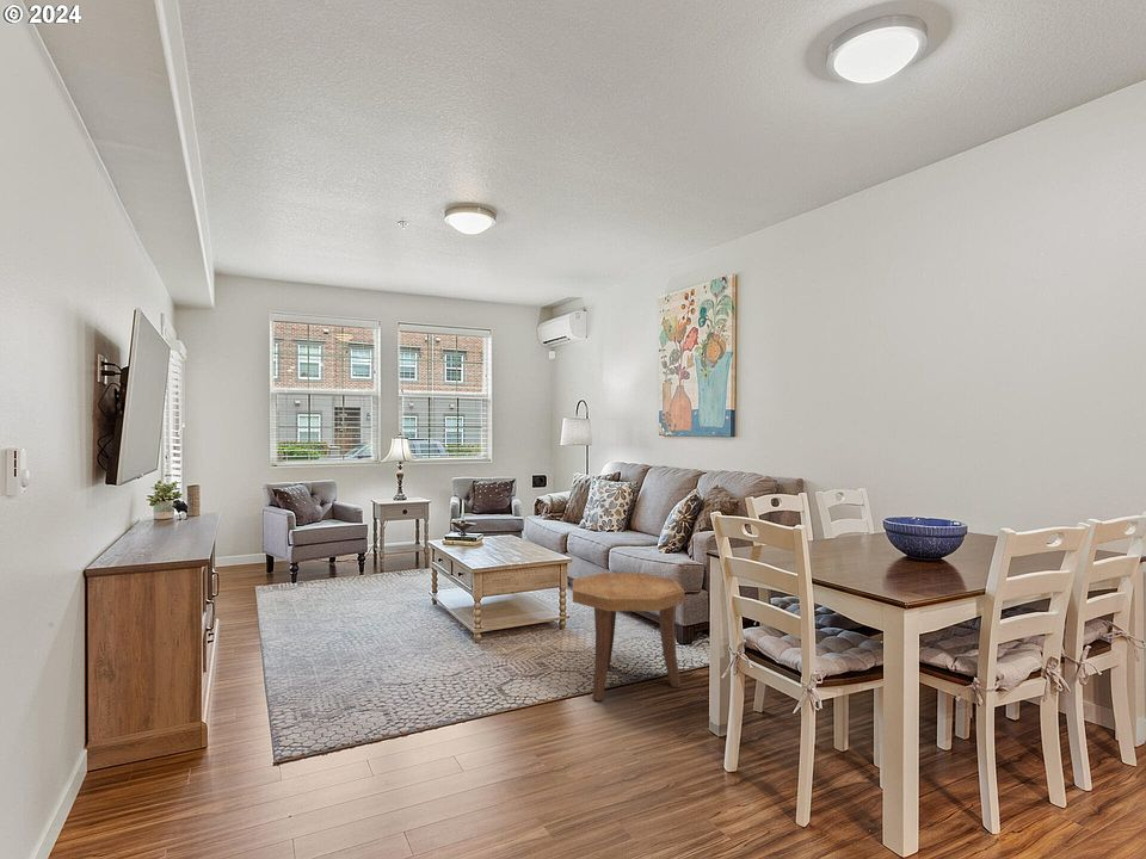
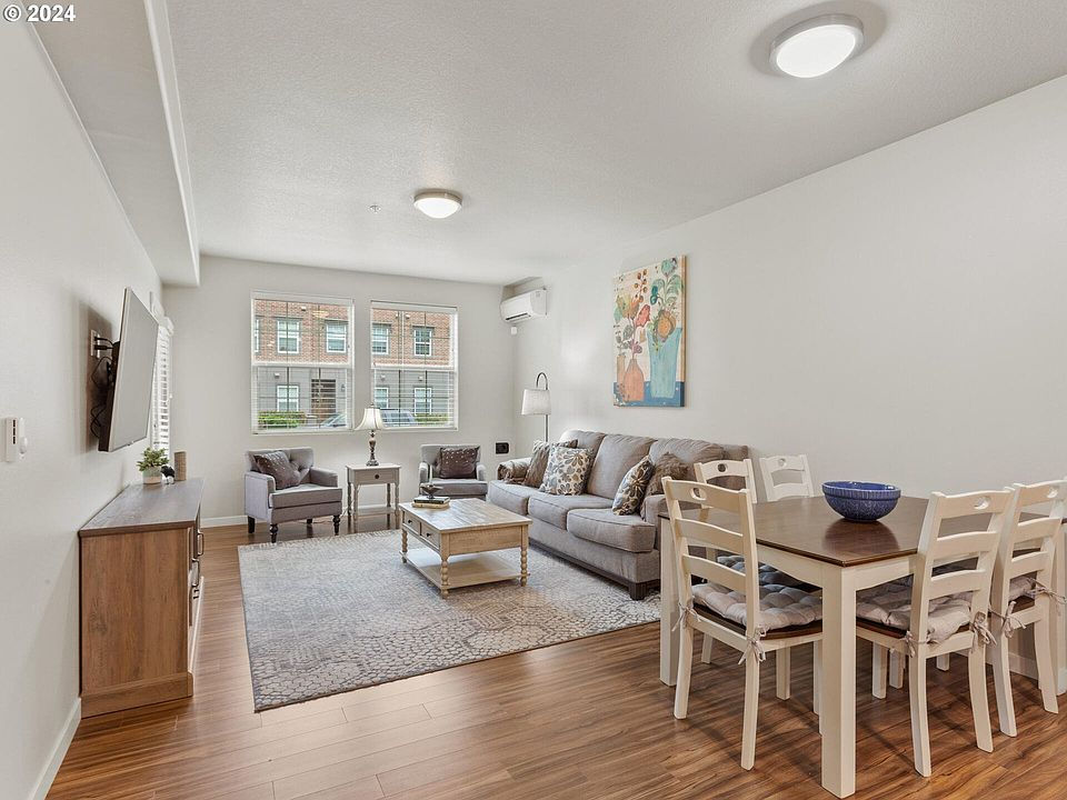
- side table (614, 632)
